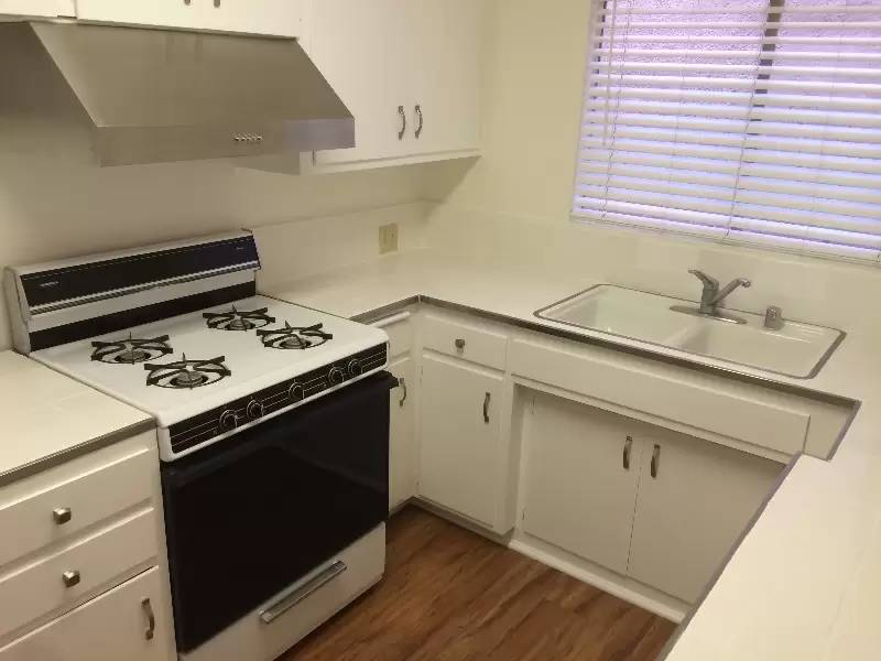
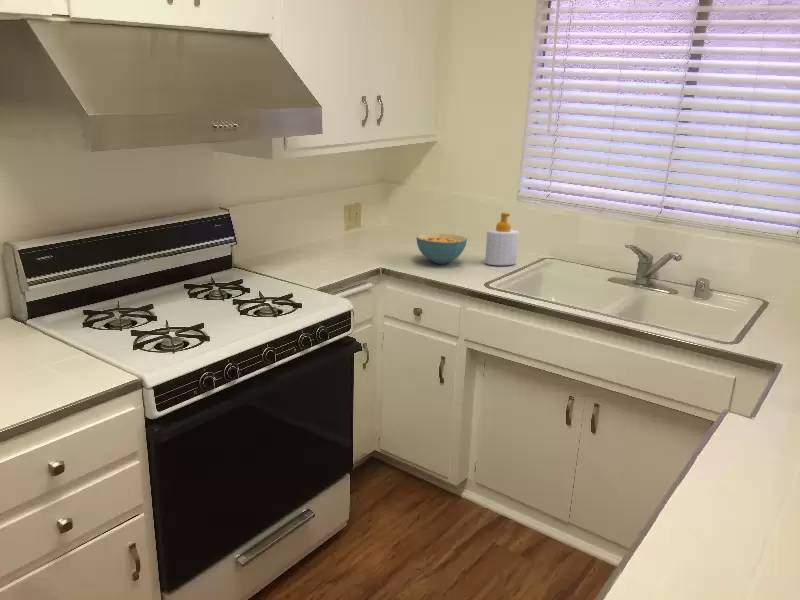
+ soap bottle (502, 238)
+ cereal bowl (441, 250)
